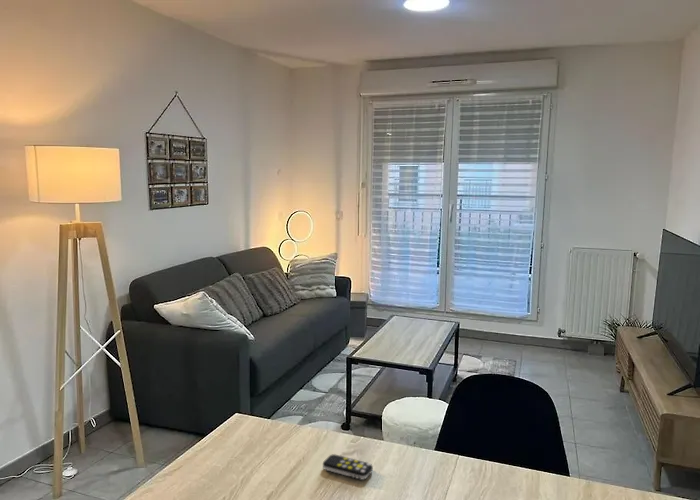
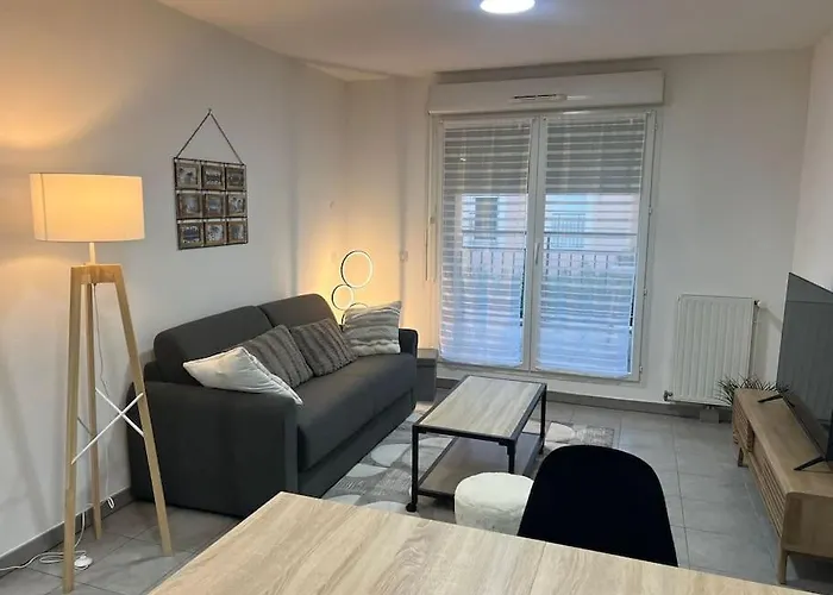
- remote control (347, 466)
